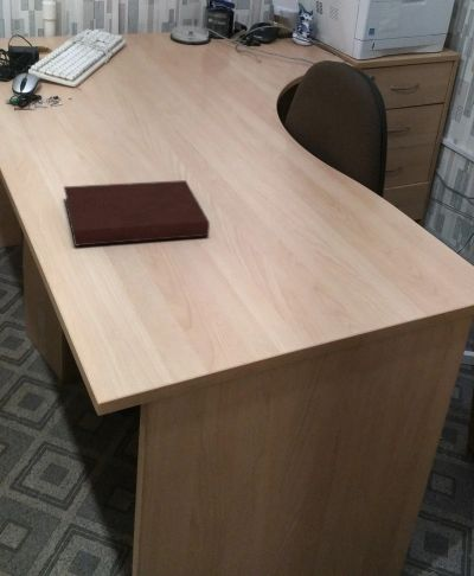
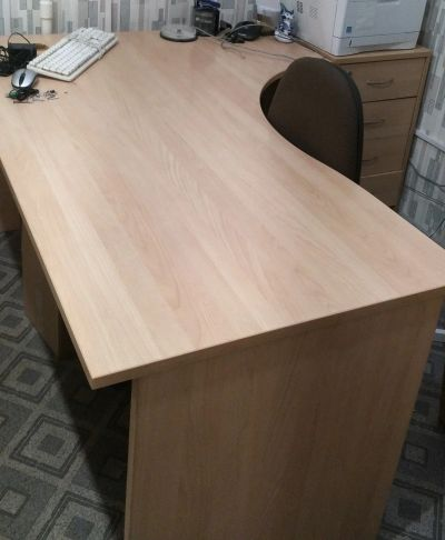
- notebook (134, 211)
